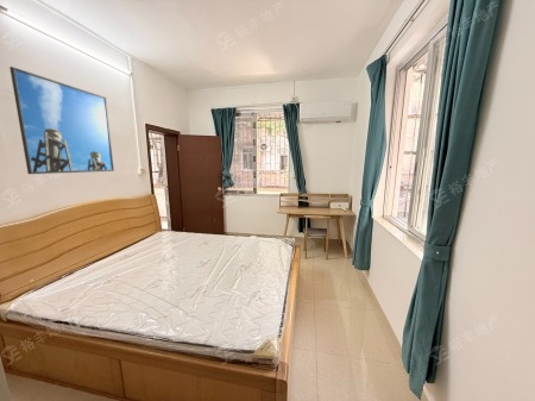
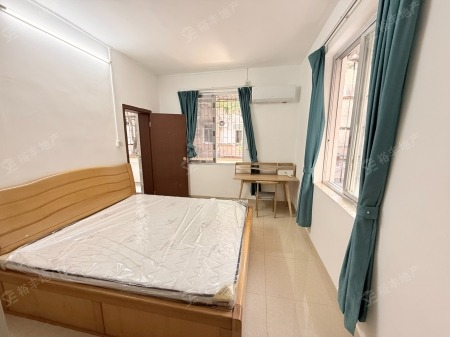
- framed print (73, 130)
